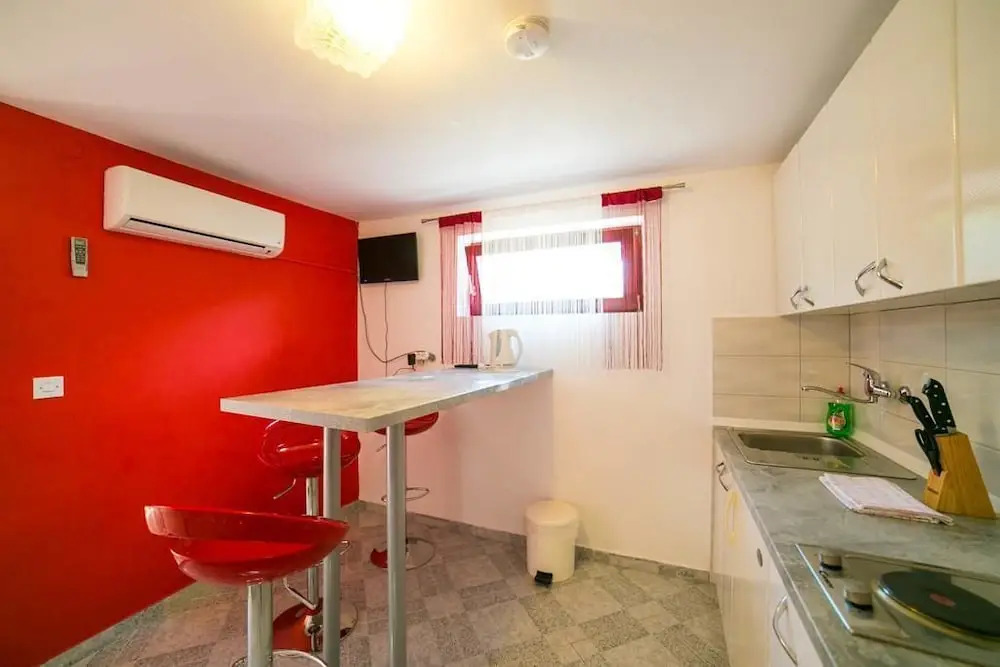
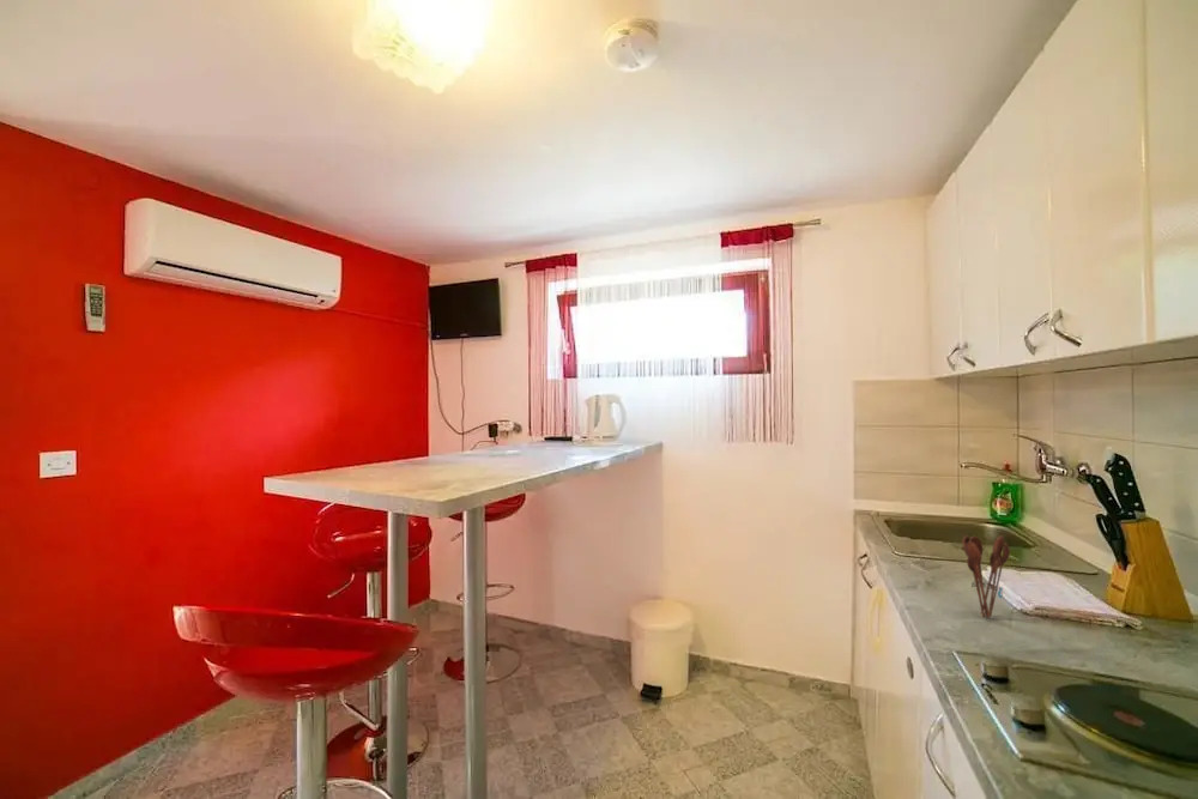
+ utensil holder (990, 575)
